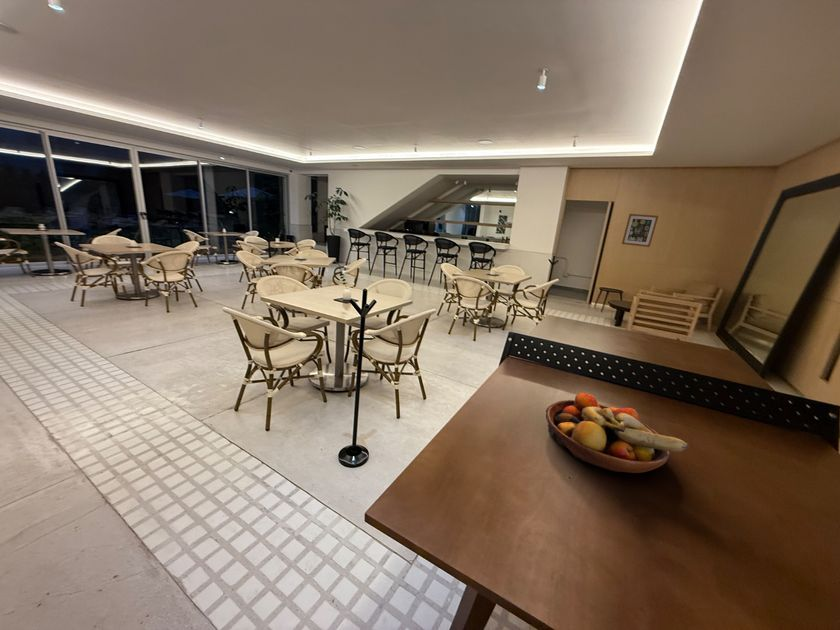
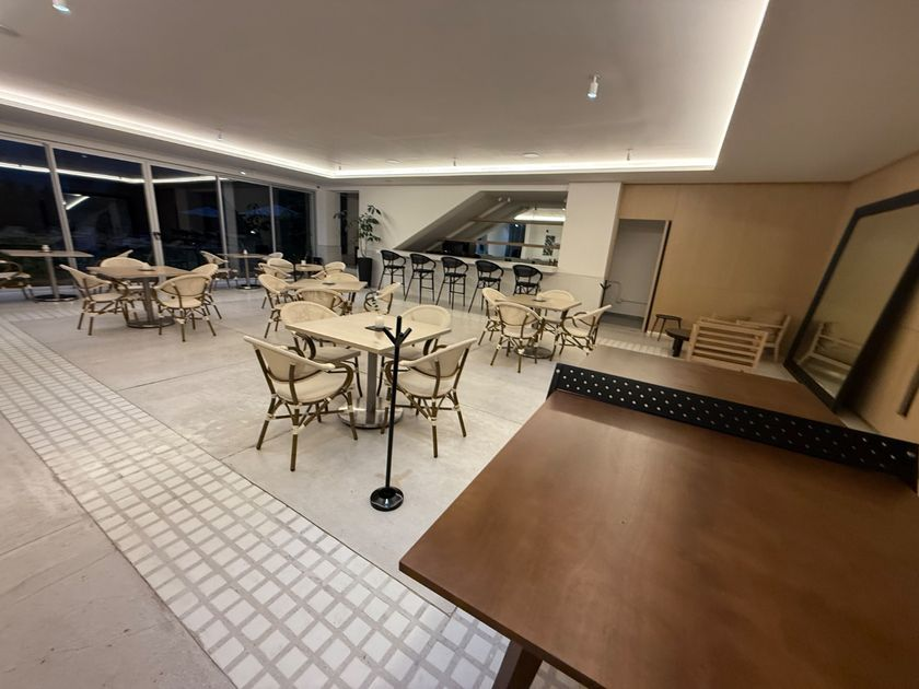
- wall art (639, 230)
- fruit bowl (606, 423)
